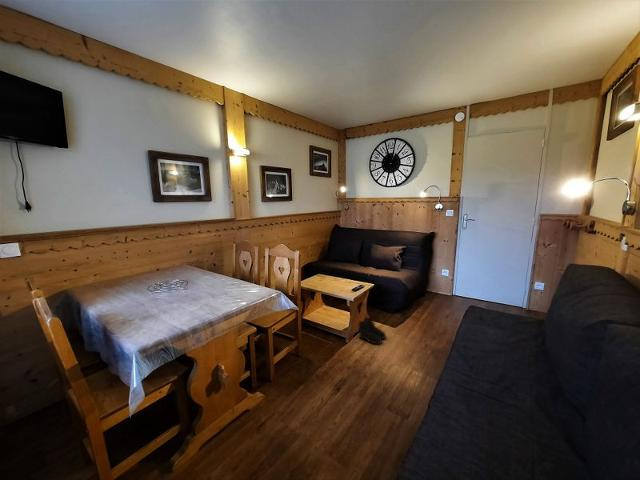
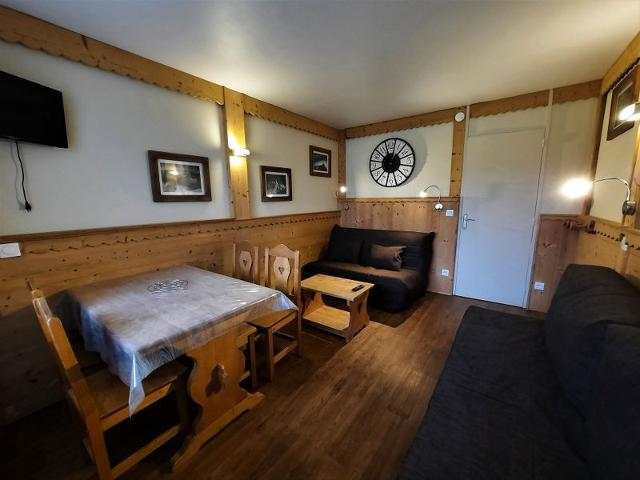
- boots (372, 328)
